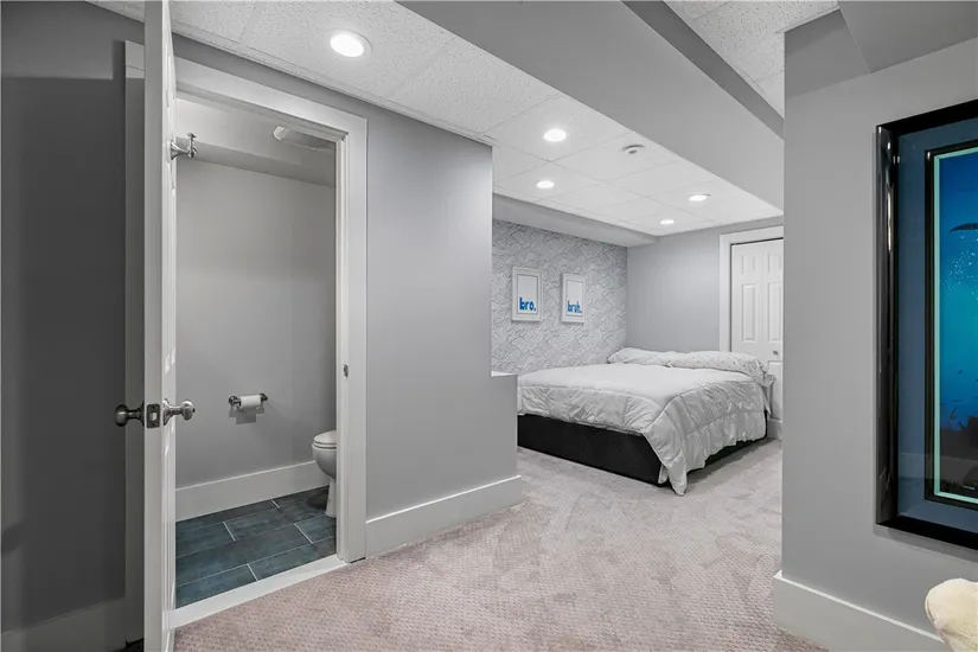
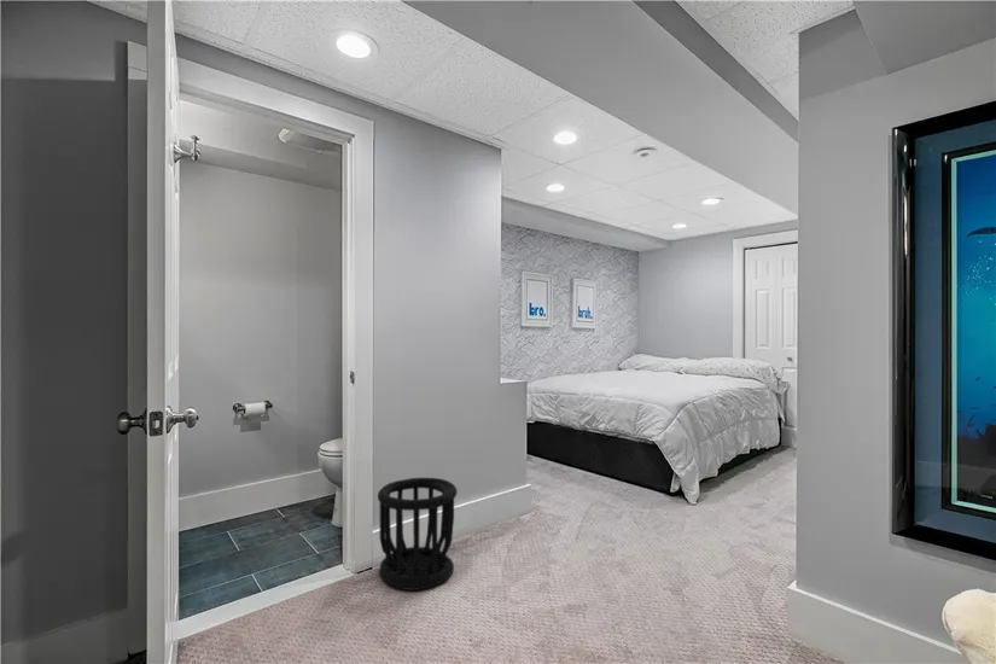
+ wastebasket (417, 530)
